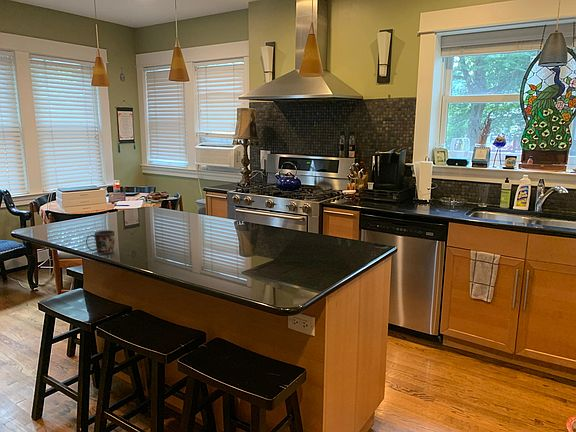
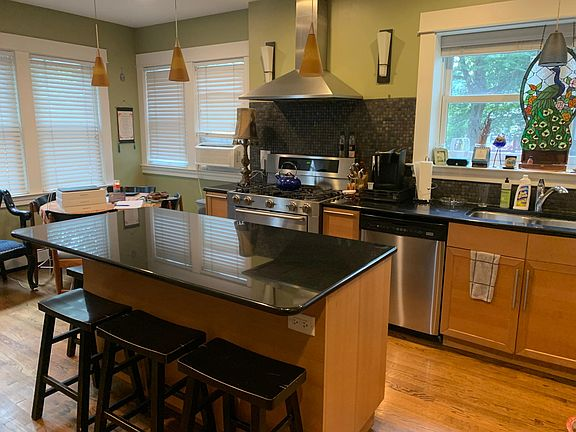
- mug (100, 242)
